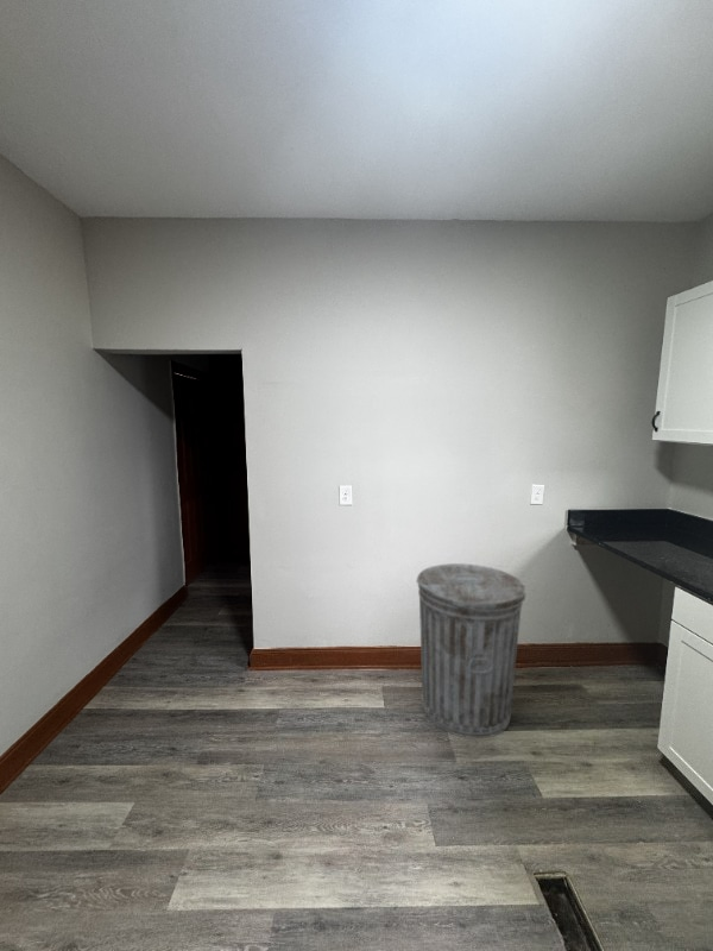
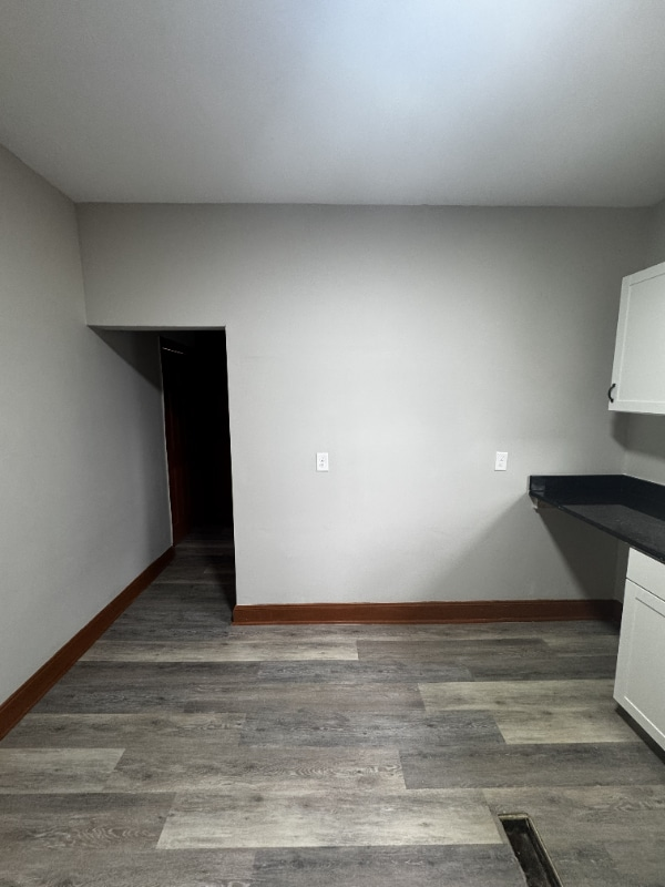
- trash can (467, 643)
